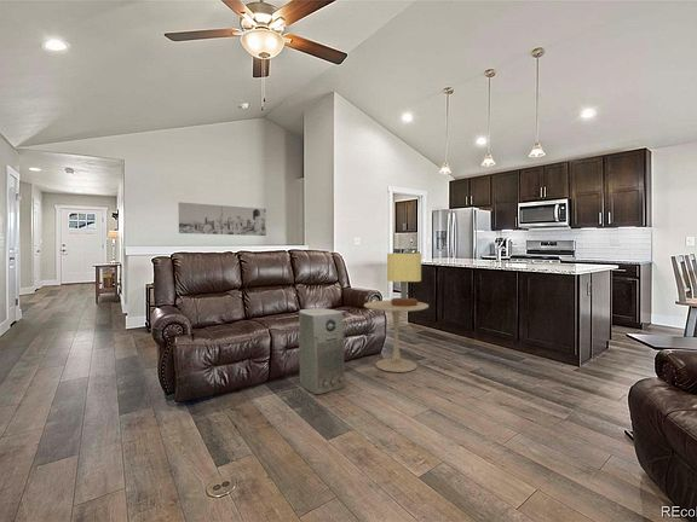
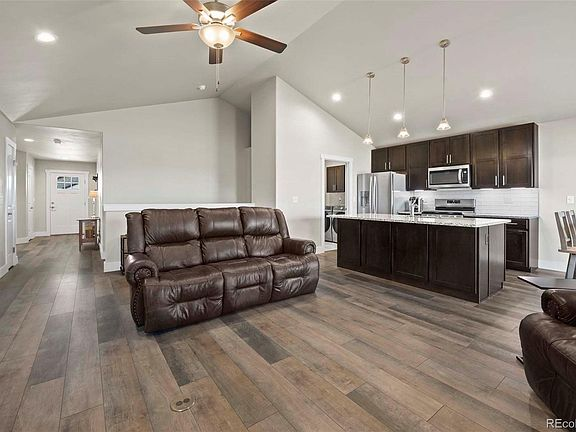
- air purifier (319, 347)
- wall art (225, 220)
- table lamp (403, 278)
- side table (396, 335)
